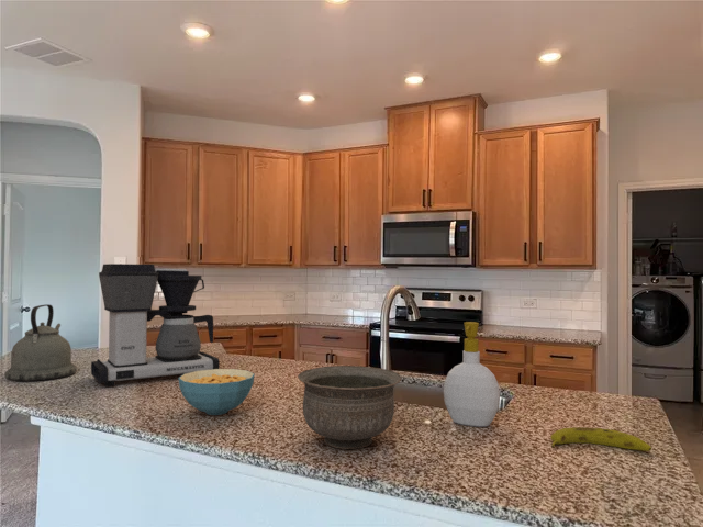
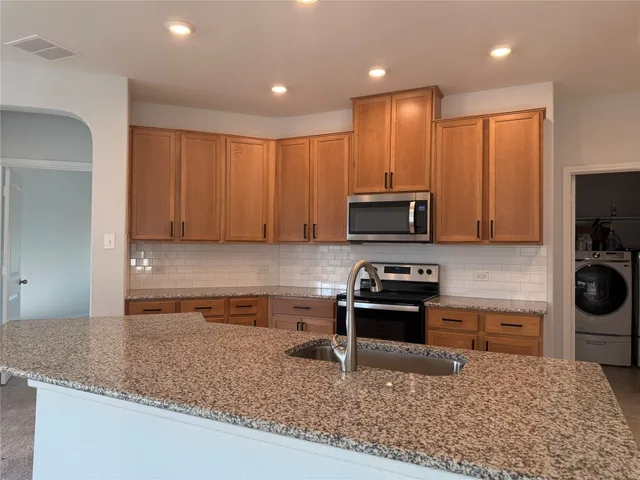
- bowl (348, 407)
- cereal bowl (216, 393)
- coffee maker (159, 315)
- fruit (599, 440)
- soap bottle (470, 373)
- kettle (42, 339)
